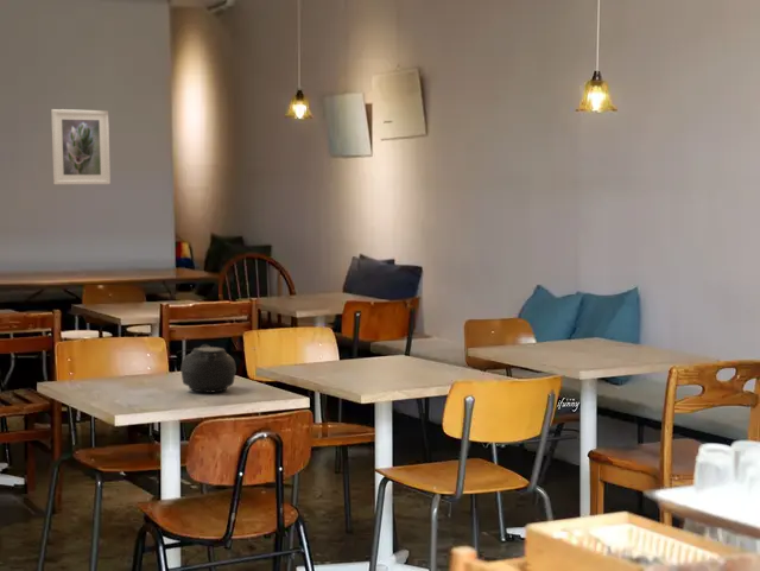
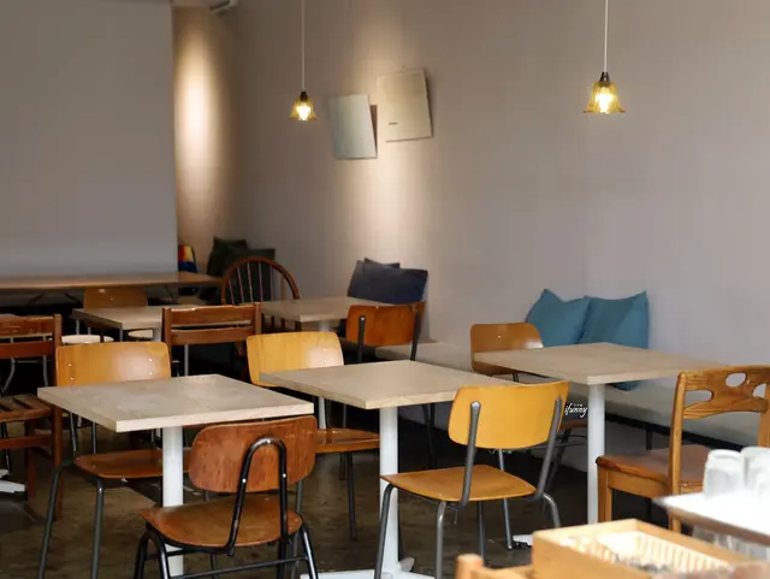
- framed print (81, 147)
- teapot (208, 368)
